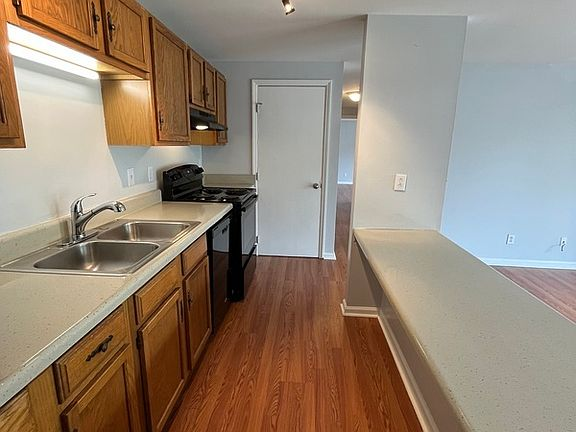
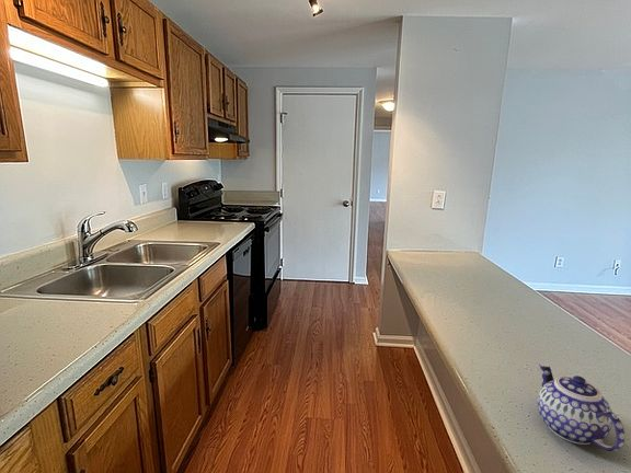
+ teapot (574, 403)
